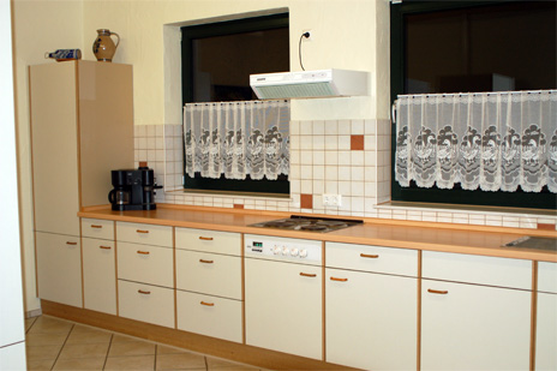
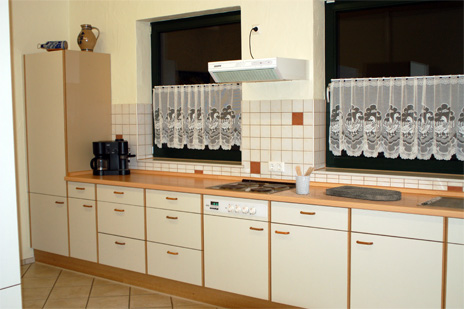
+ utensil holder (305, 179)
+ cutting board (366, 193)
